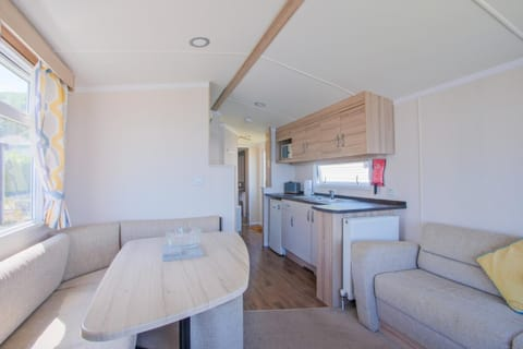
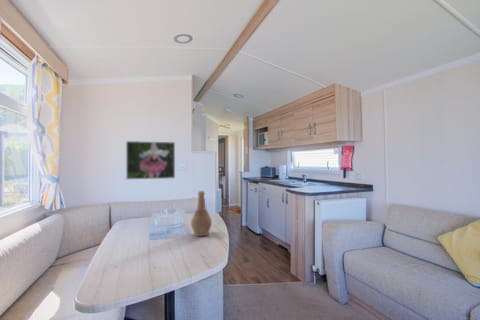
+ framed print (151, 160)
+ vase (201, 212)
